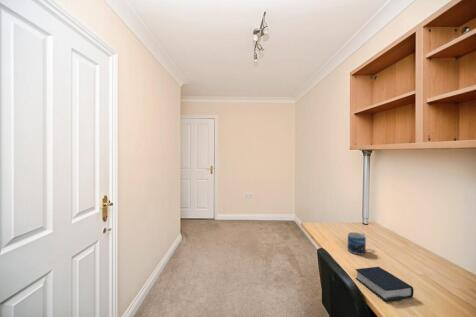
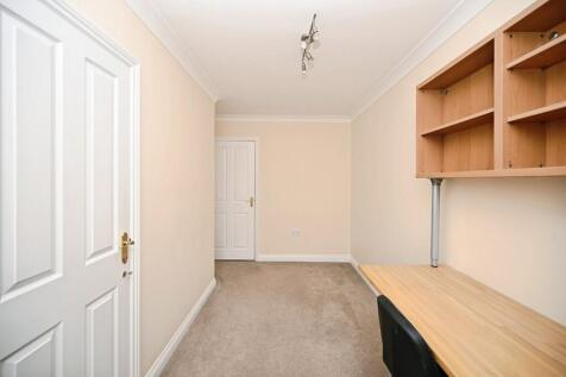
- book (382, 282)
- mug (358, 242)
